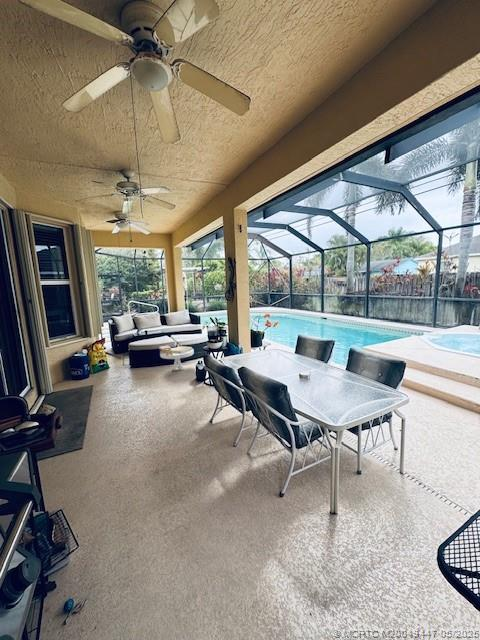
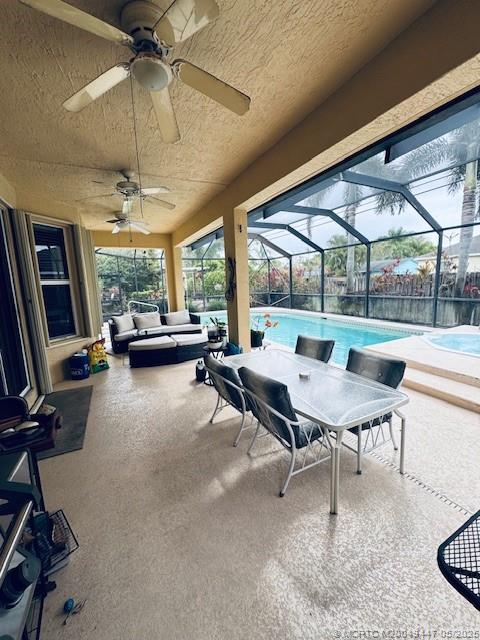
- side table (177, 357)
